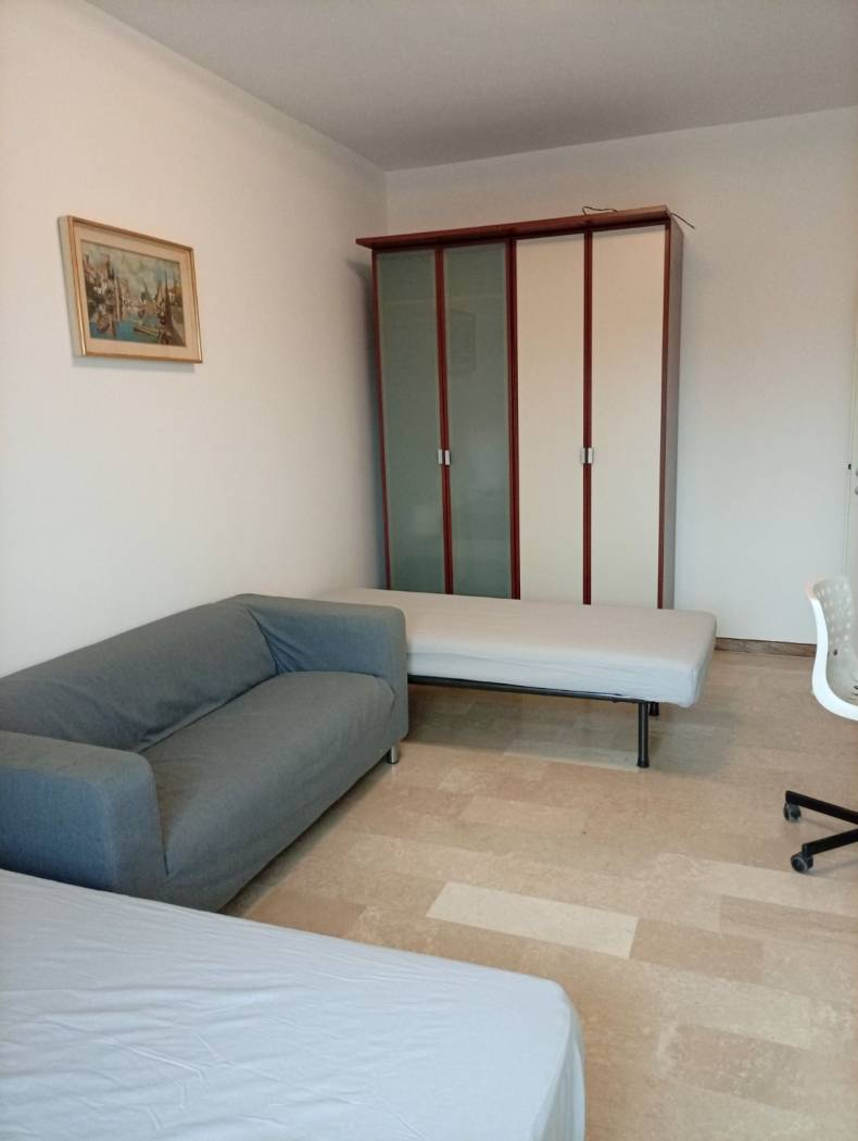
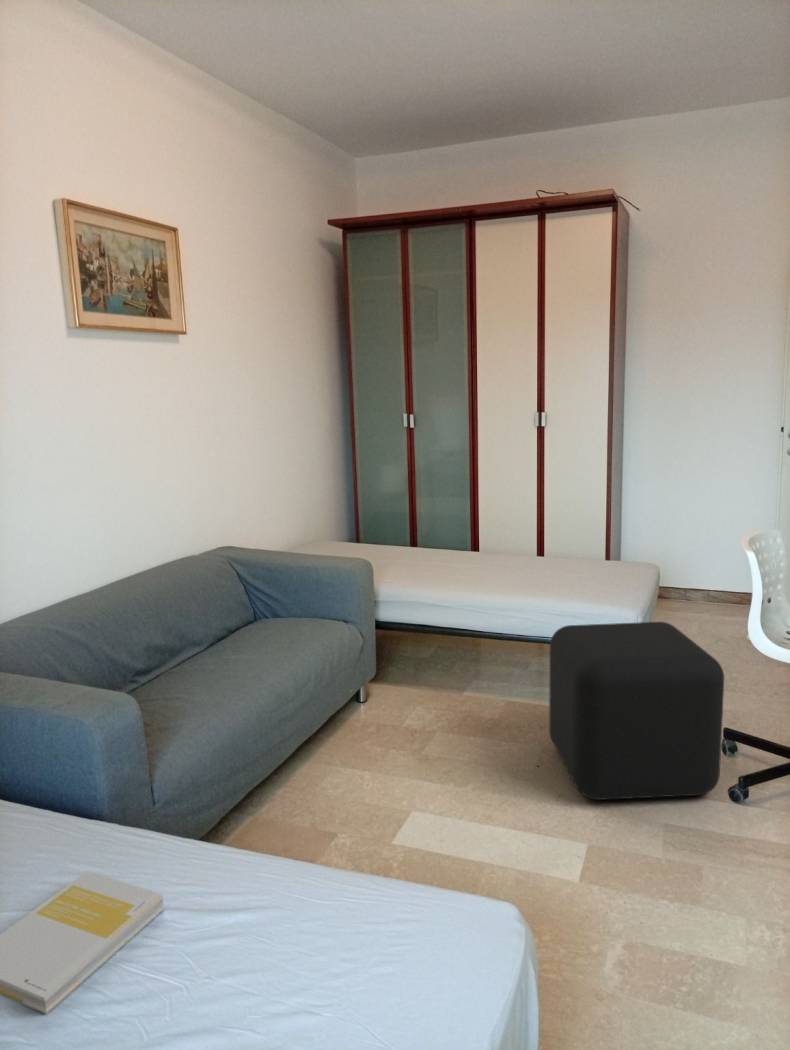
+ cube (630, 705)
+ book (69, 934)
